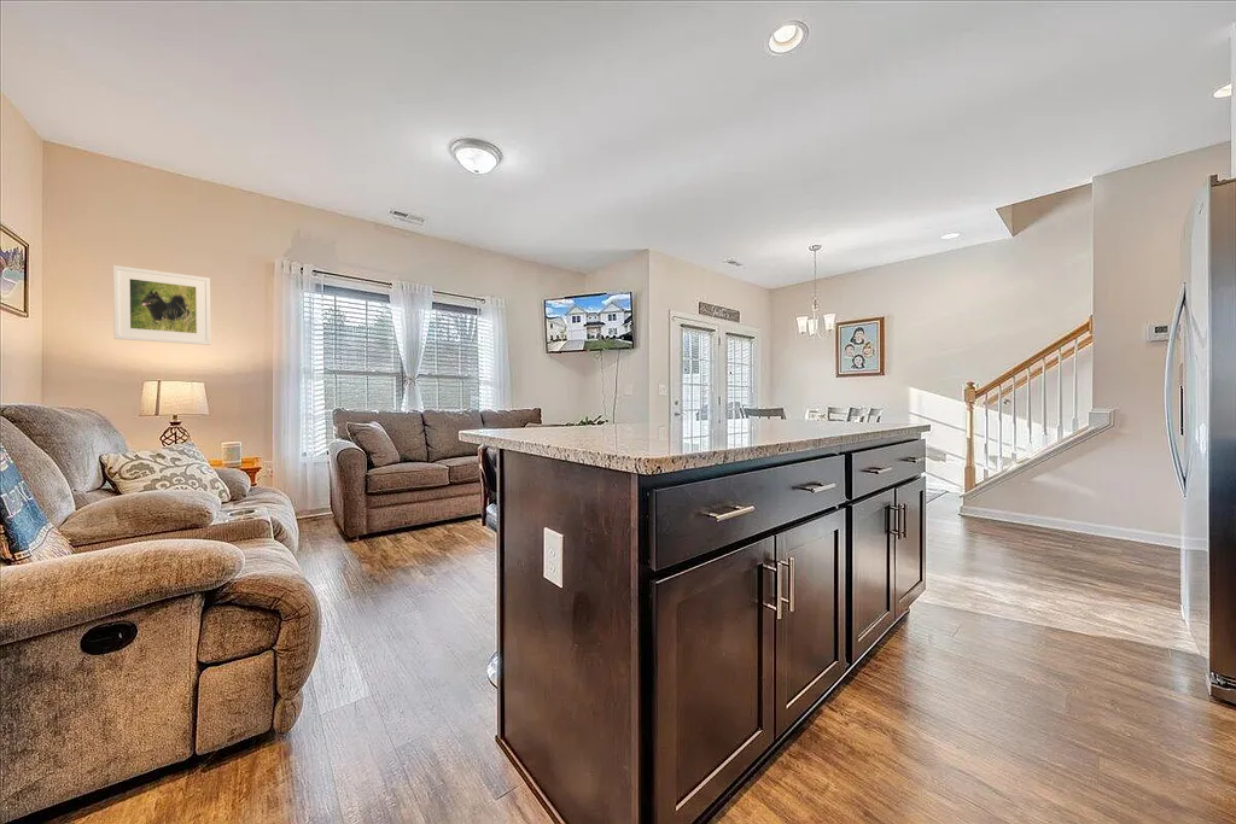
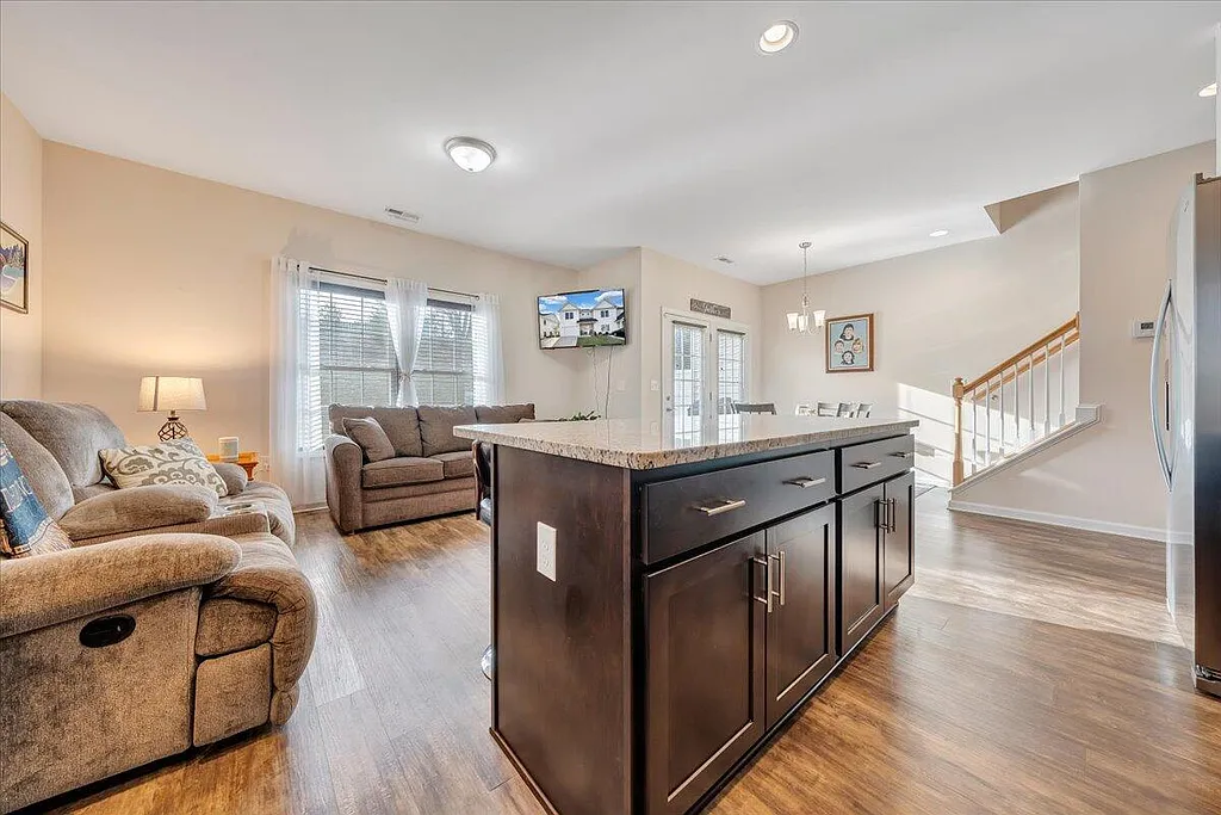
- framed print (164, 306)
